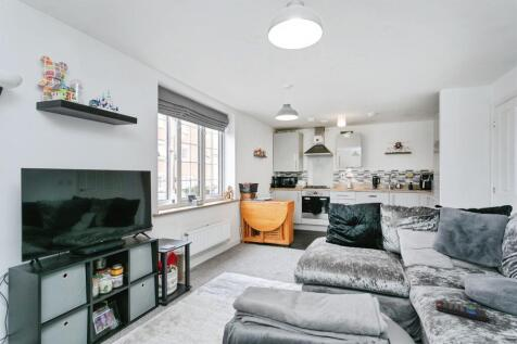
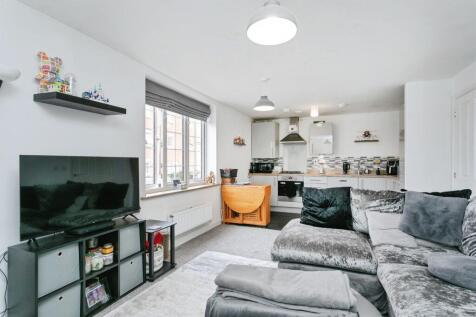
- remote control (459, 309)
